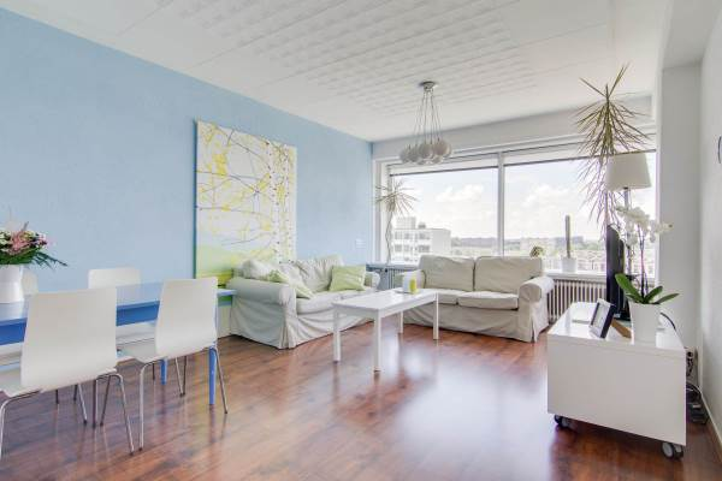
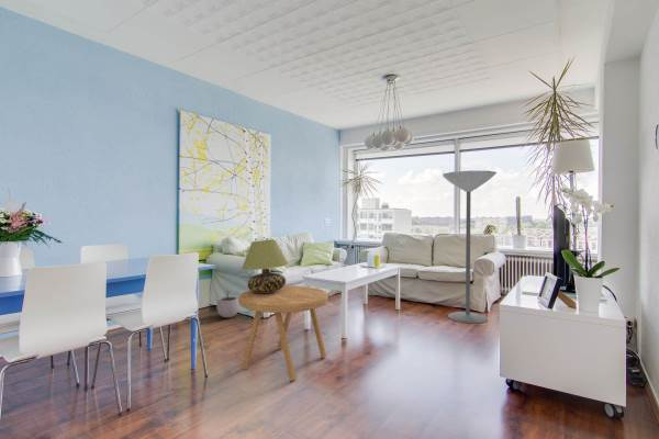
+ table lamp (267, 266)
+ plant pot (227, 303)
+ side table (283, 328)
+ floor lamp (468, 245)
